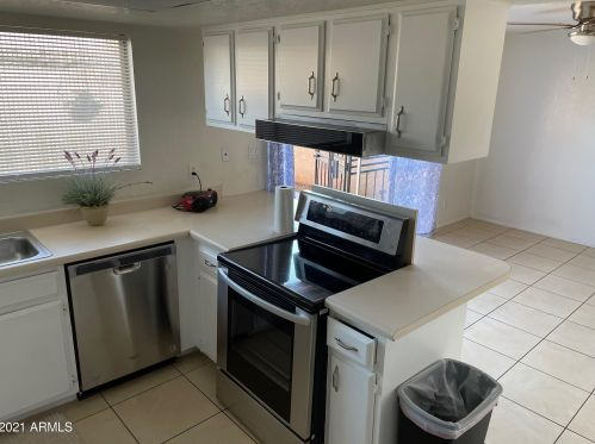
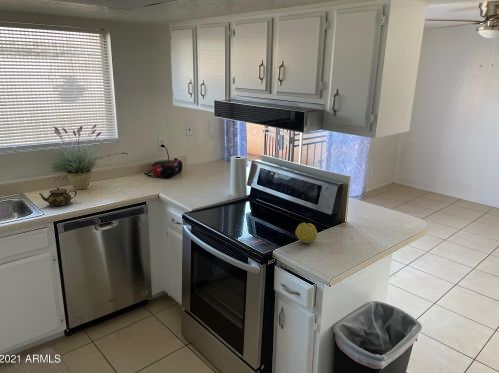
+ fruit (306, 233)
+ teapot (58, 195)
